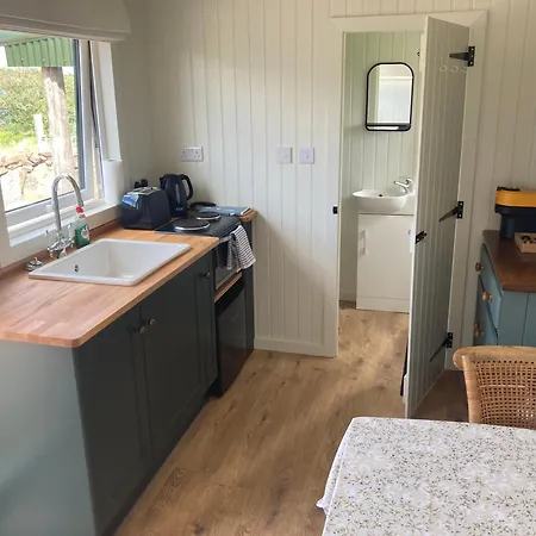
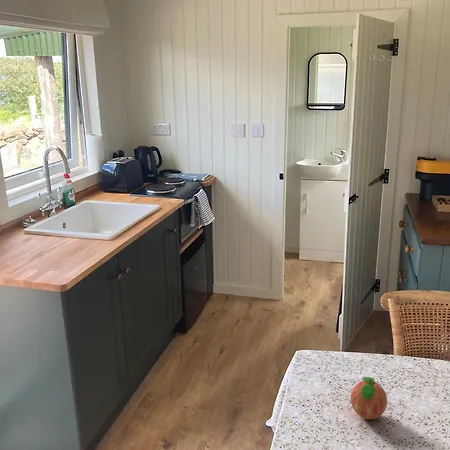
+ fruit (368, 397)
